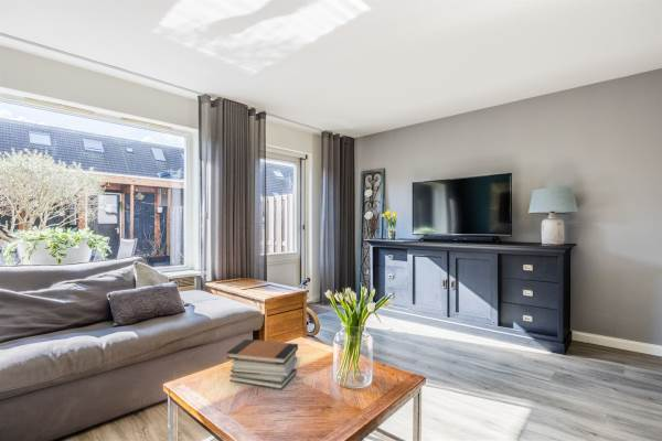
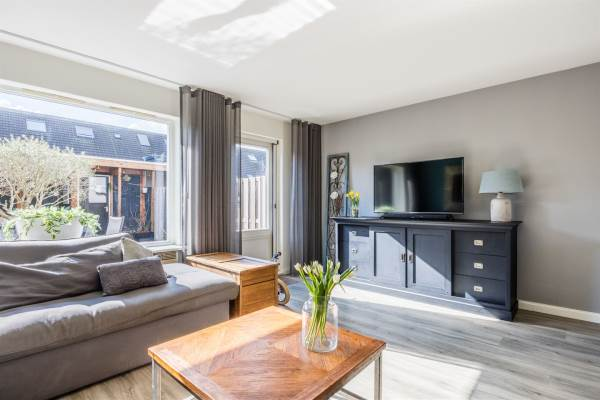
- book stack (264, 363)
